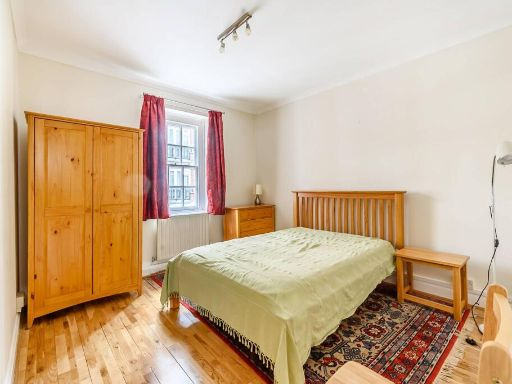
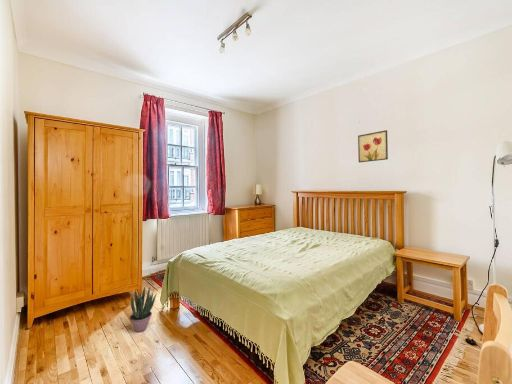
+ potted plant (142, 307)
+ wall art (372, 147)
